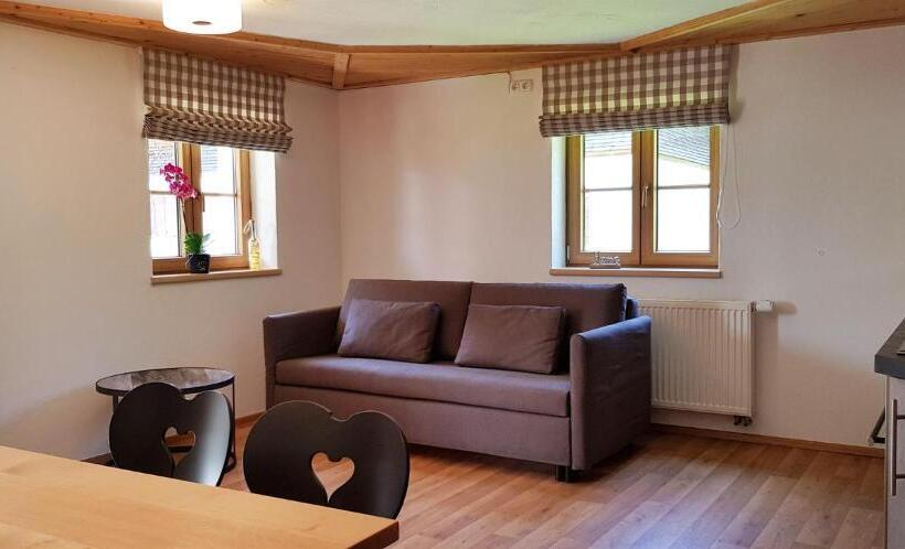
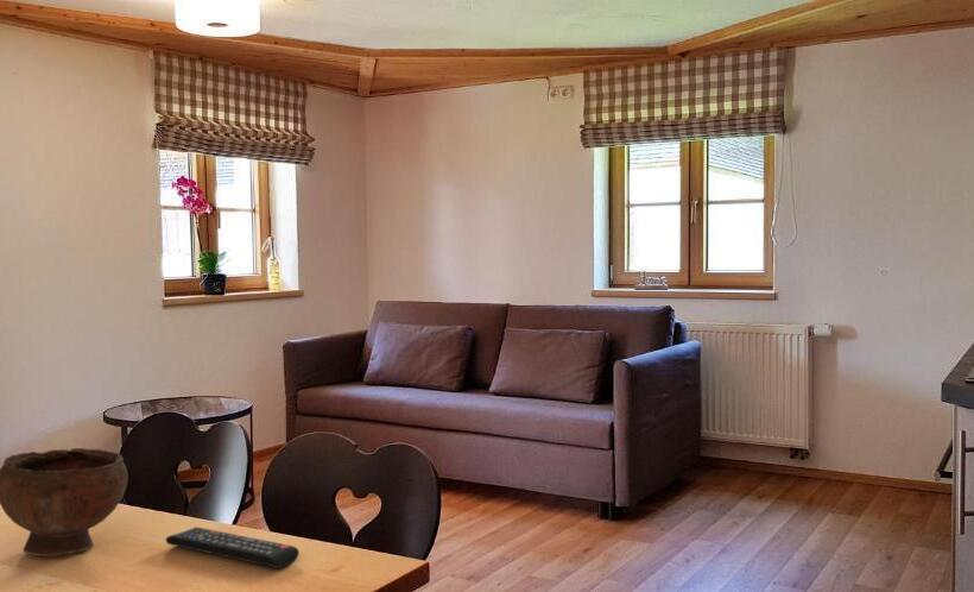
+ remote control (230, 547)
+ bowl (65, 502)
